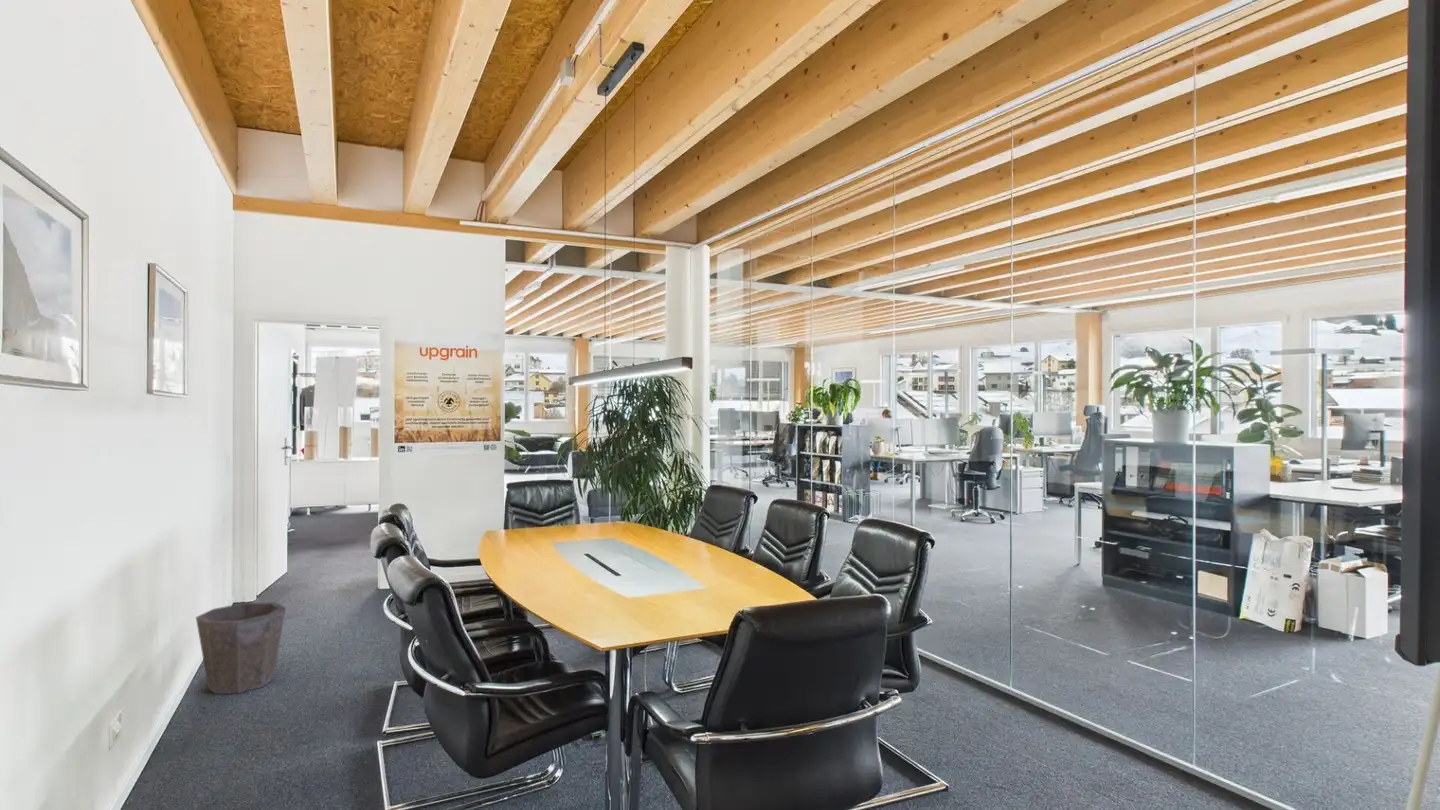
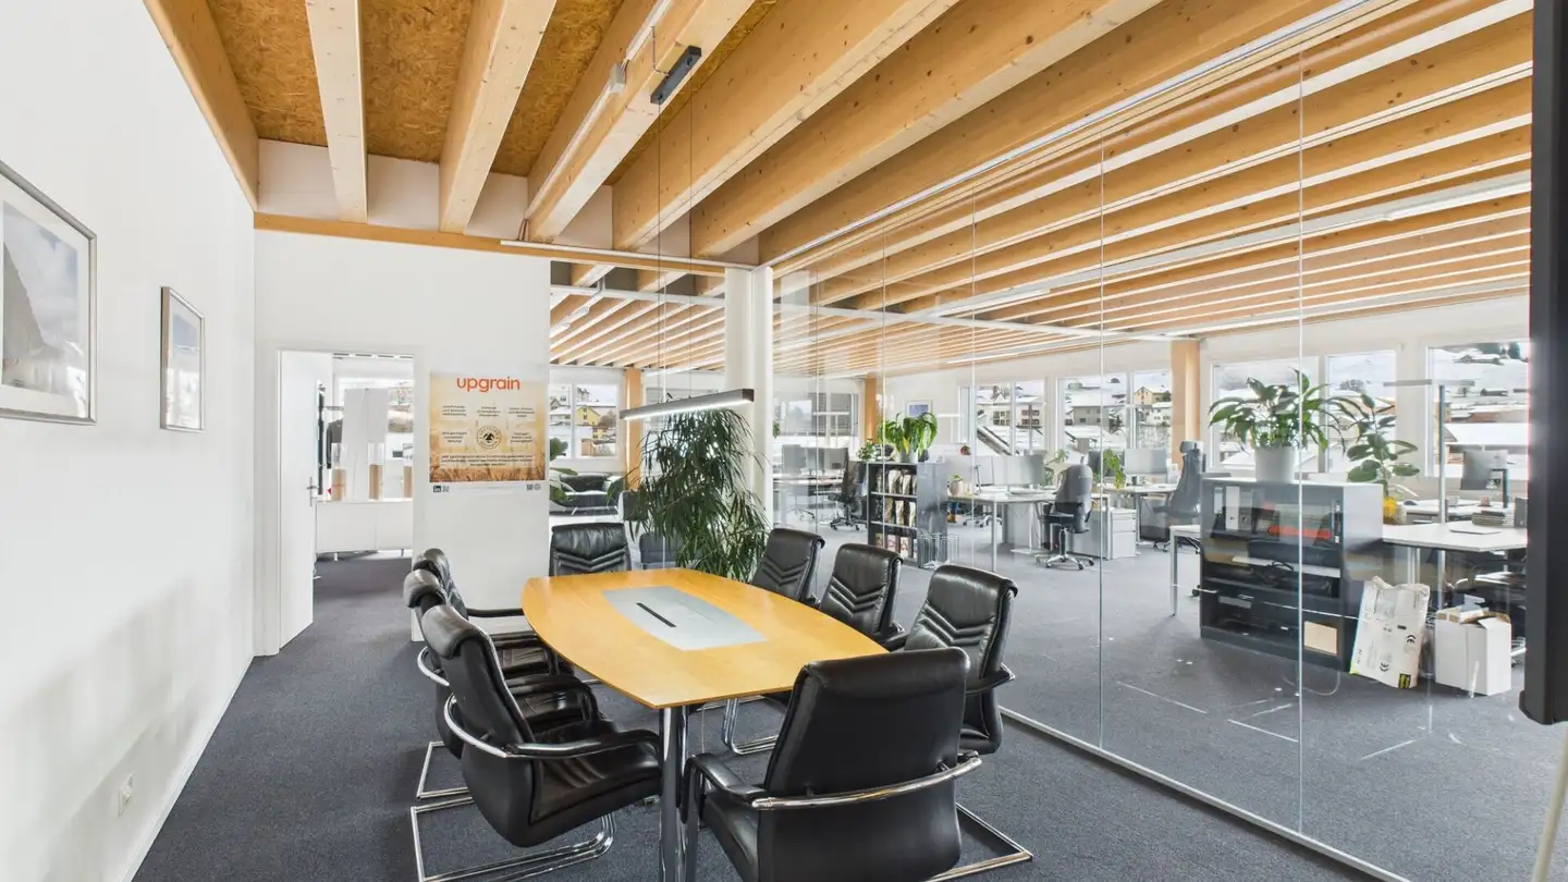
- waste bin (241, 647)
